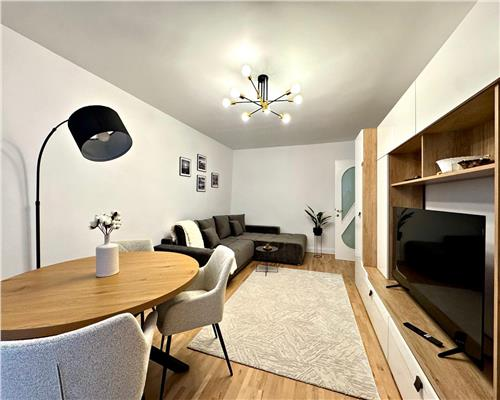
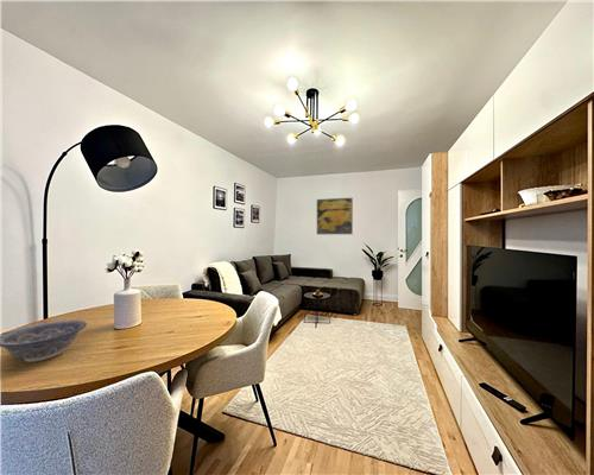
+ decorative bowl (44, 342)
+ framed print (334, 216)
